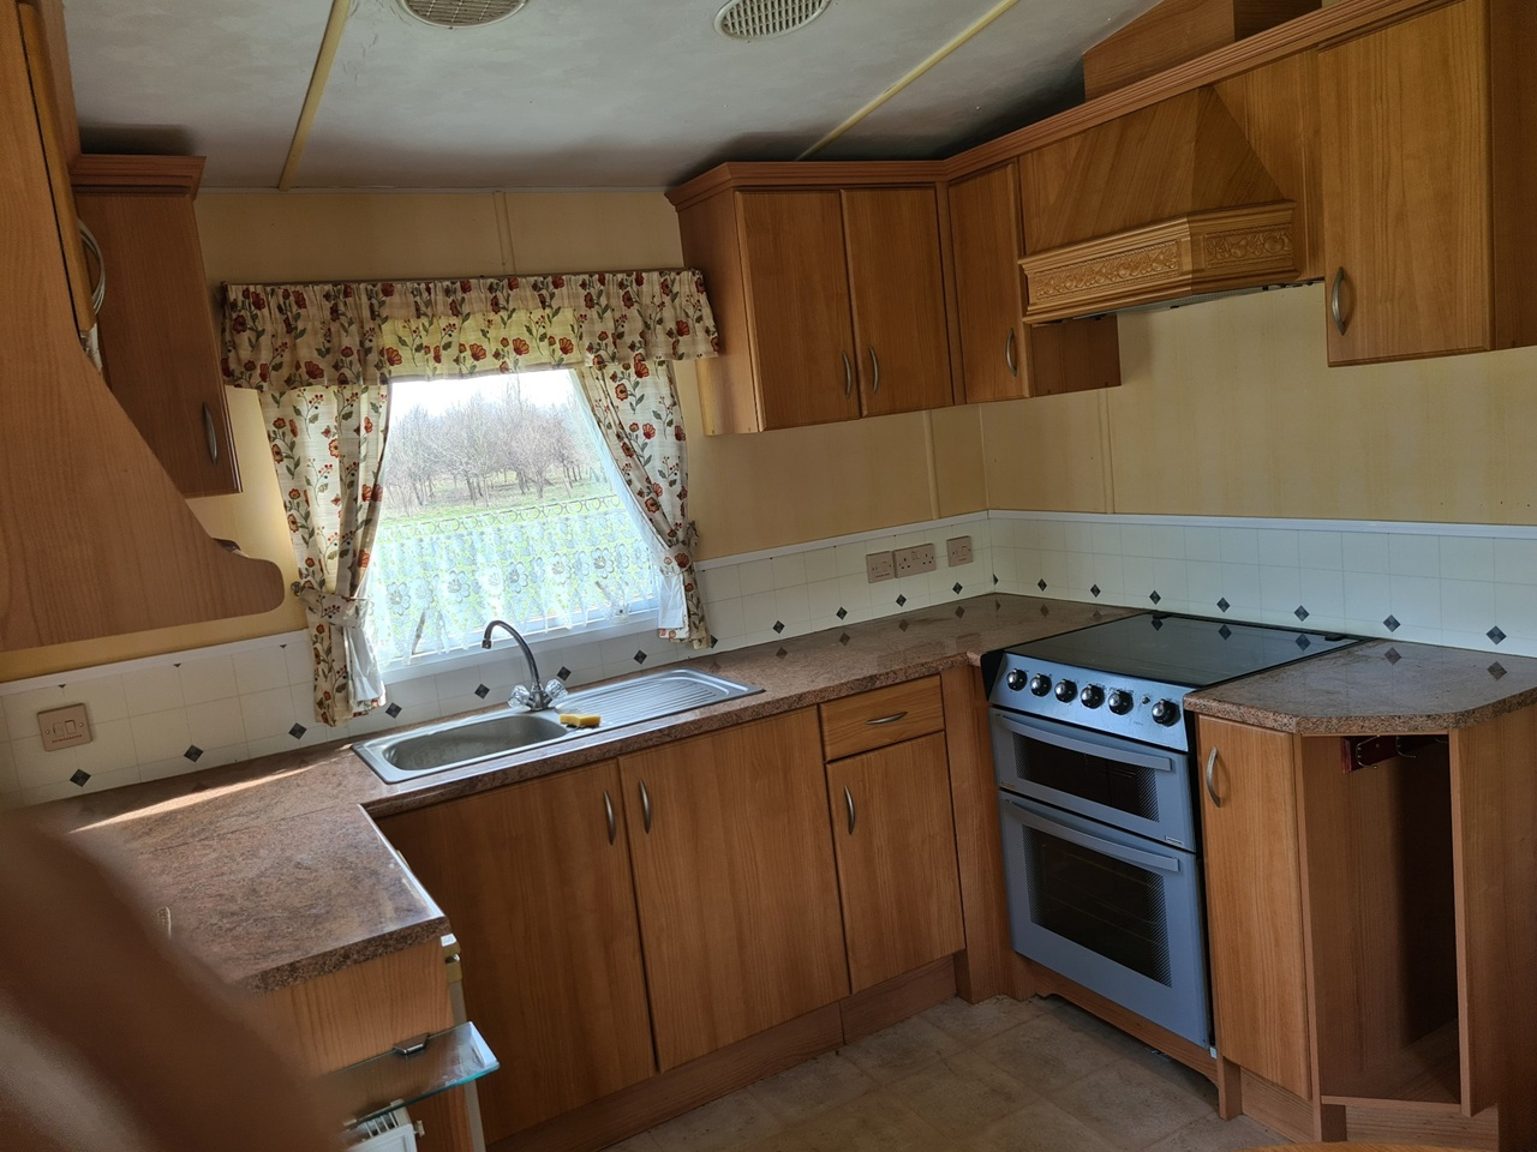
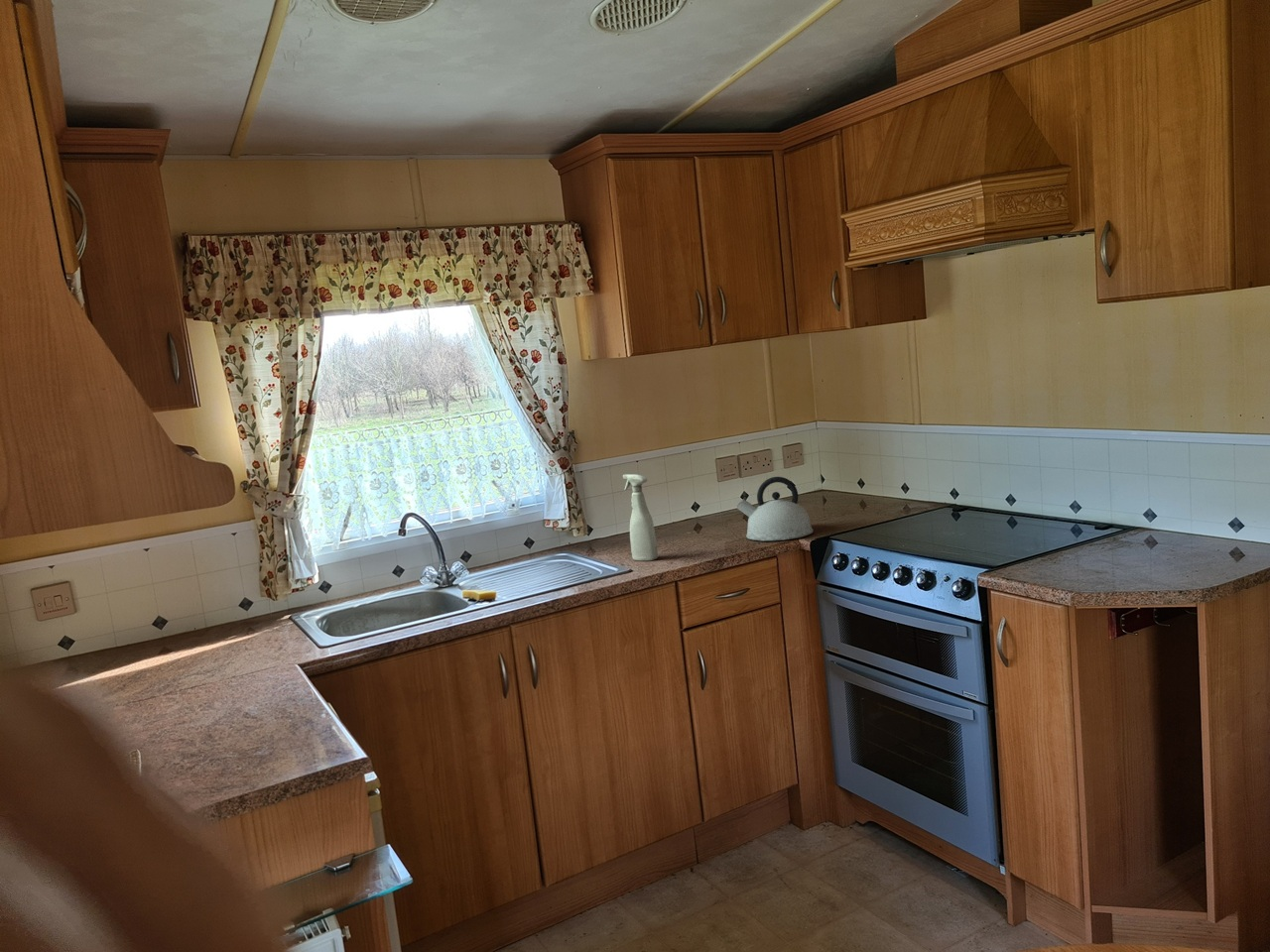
+ kettle (773, 506)
+ spray bottle (640, 517)
